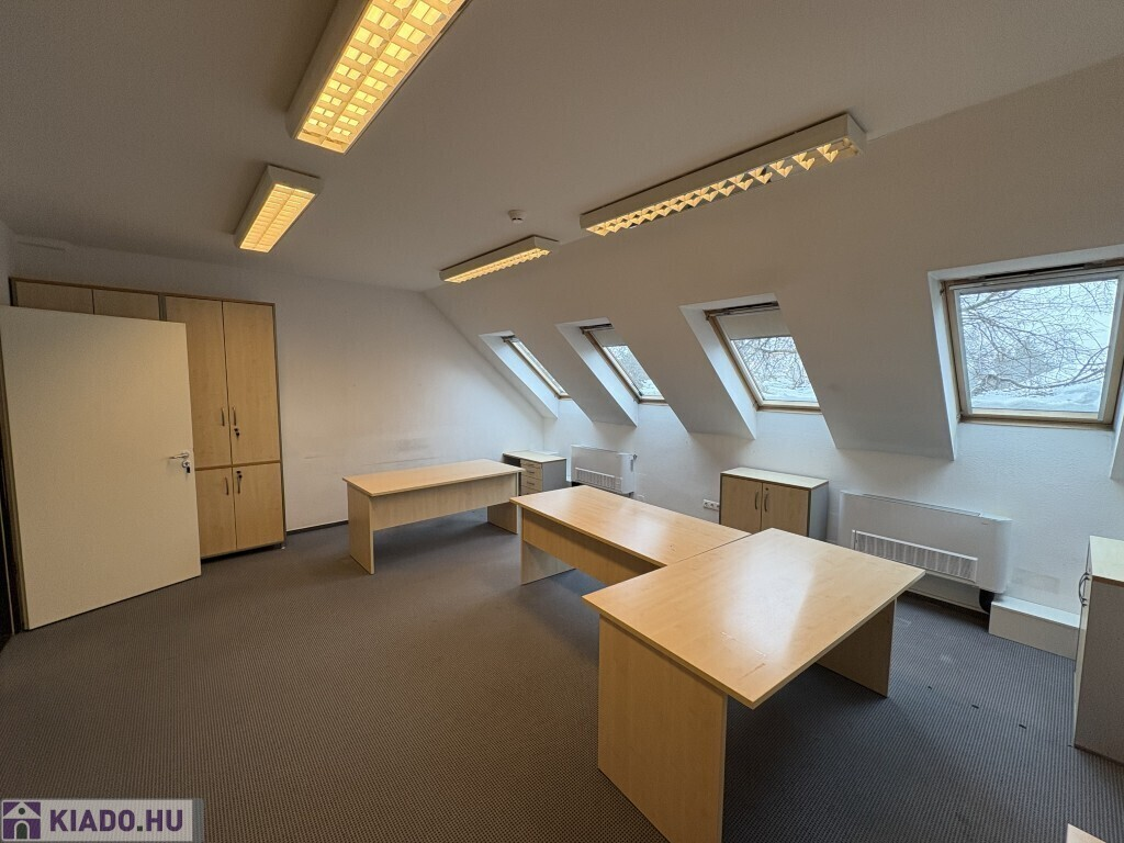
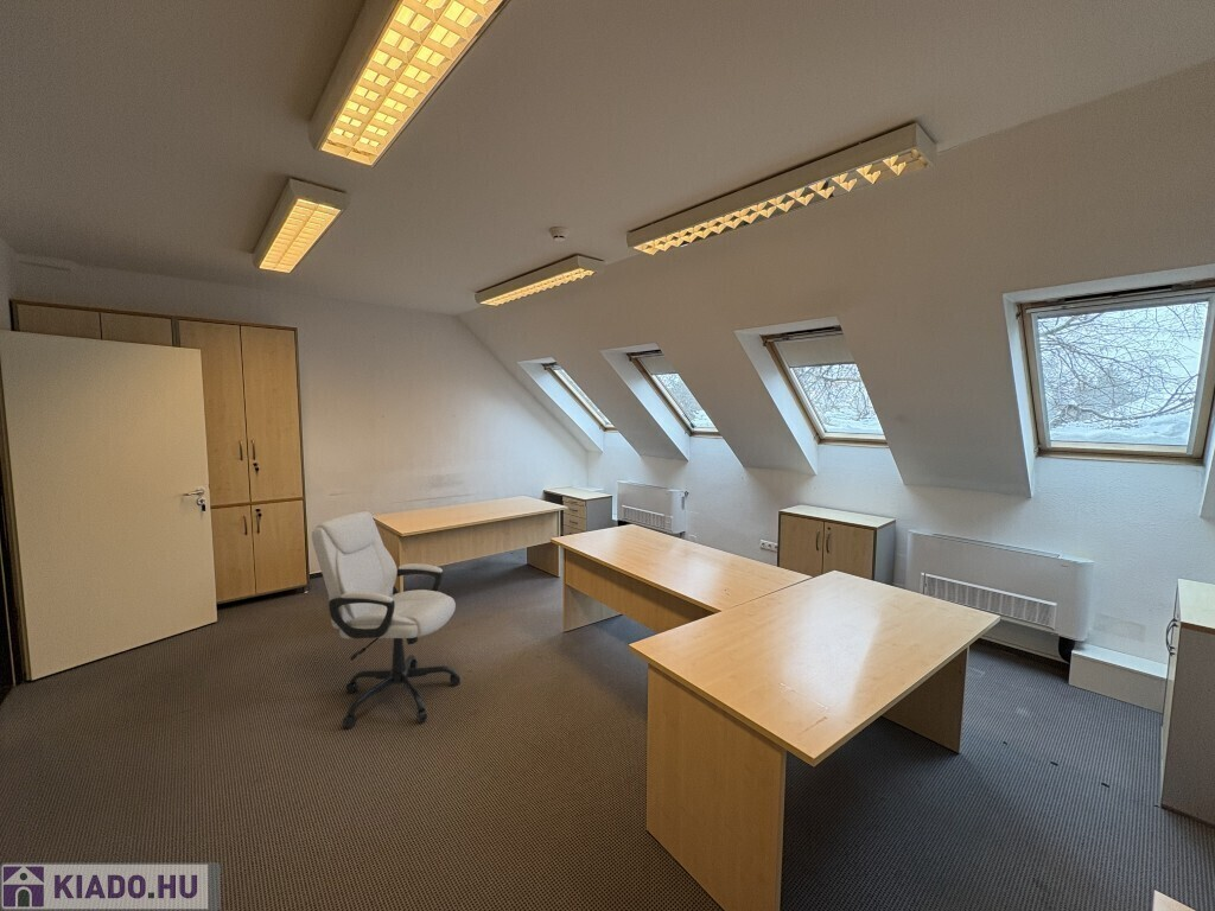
+ chair (392, 607)
